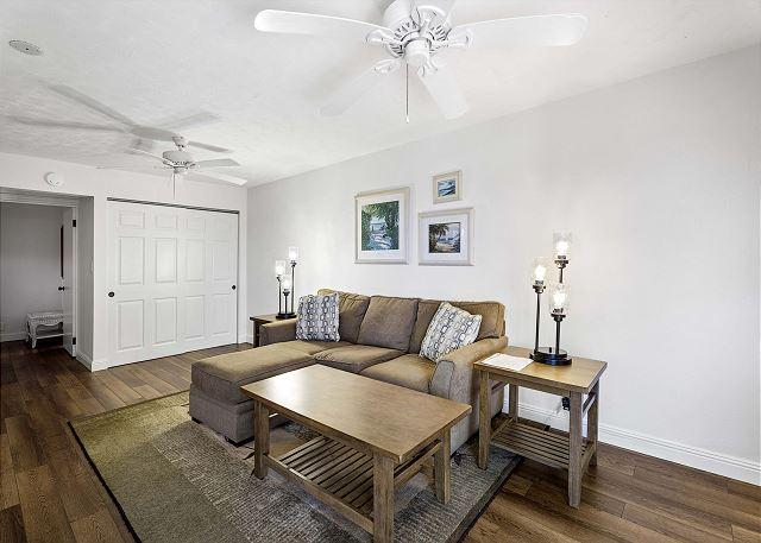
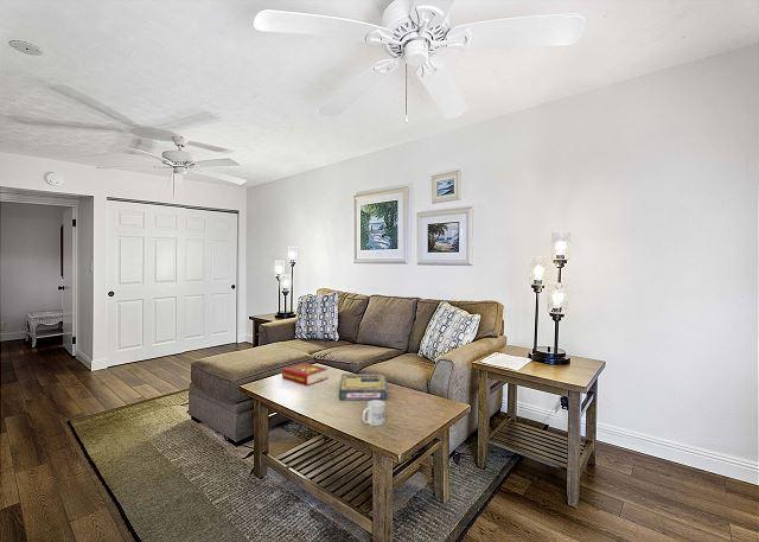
+ video game box (363, 385)
+ mug (372, 413)
+ book (305, 374)
